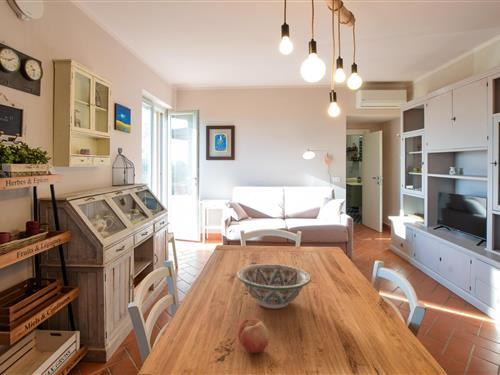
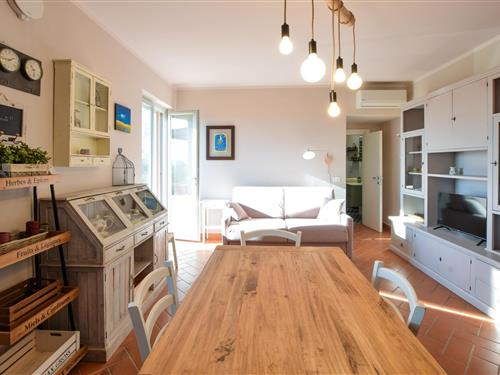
- fruit (253, 335)
- decorative bowl (273, 287)
